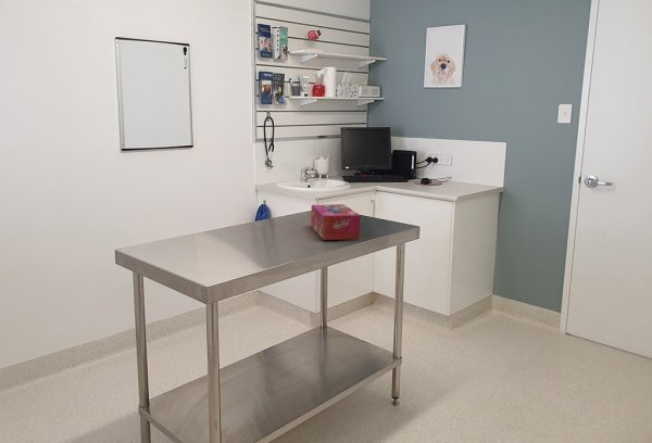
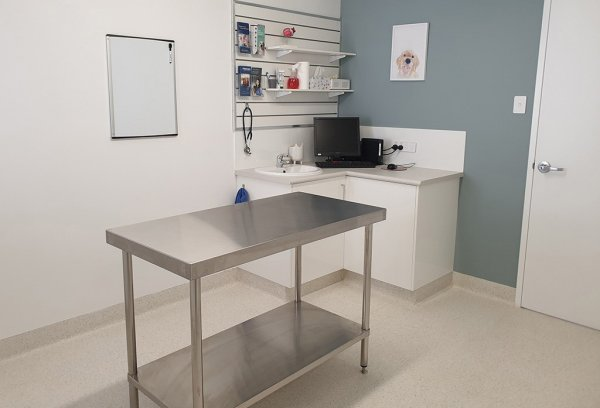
- tissue box (334, 220)
